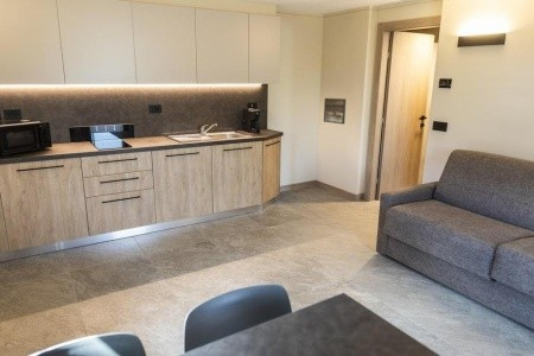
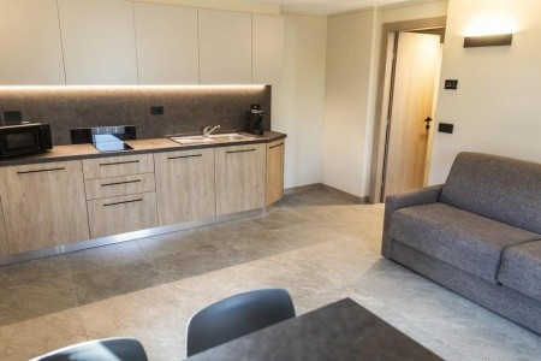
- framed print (333, 110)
